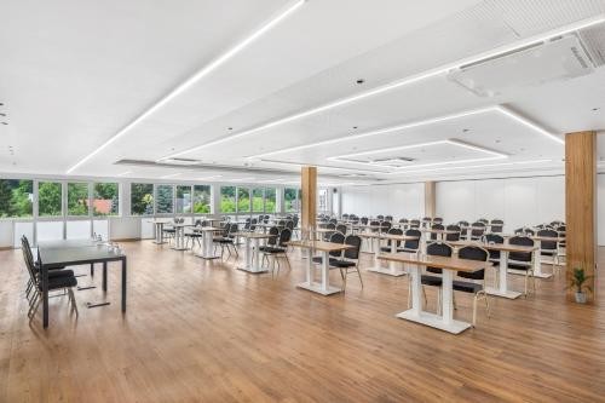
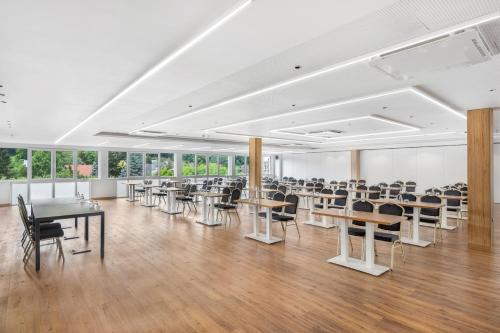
- indoor plant (578, 284)
